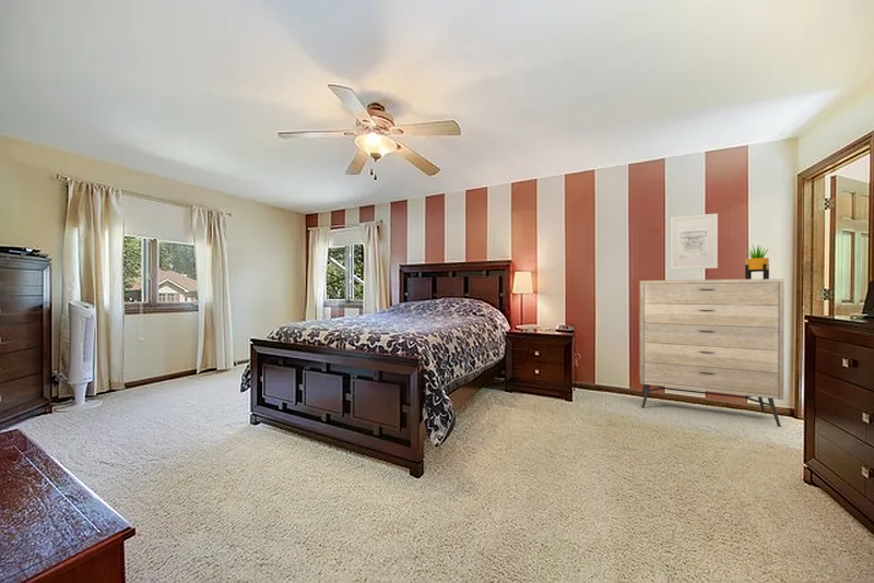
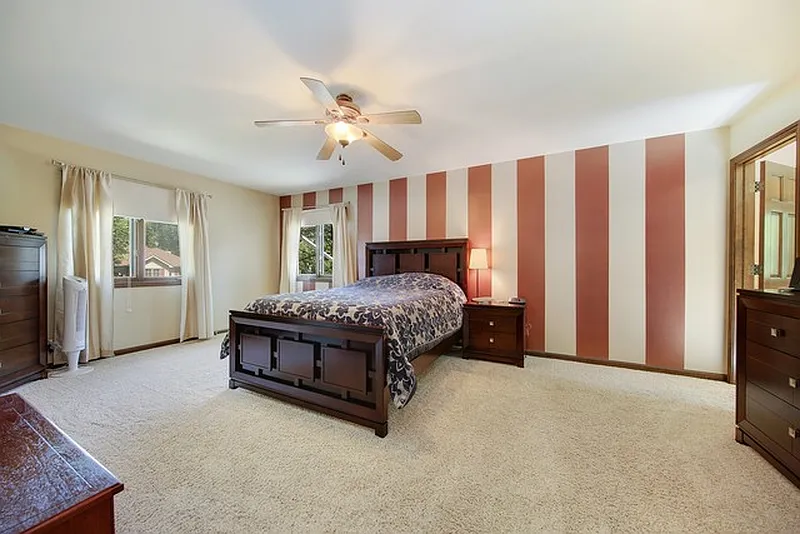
- wall art (693, 241)
- potted plant (757, 261)
- dresser (701, 344)
